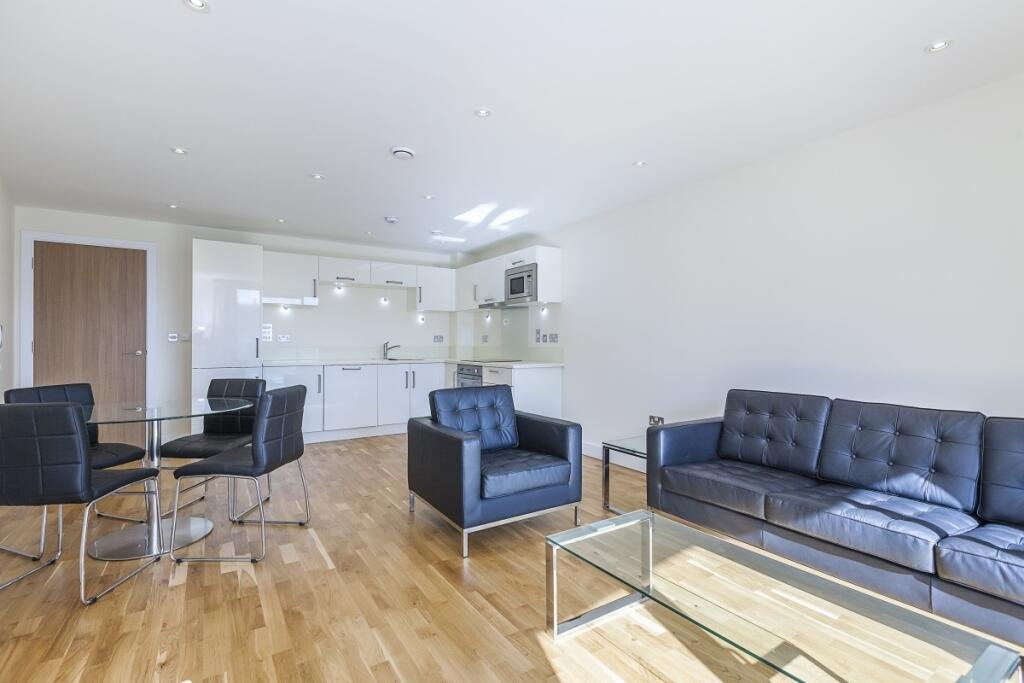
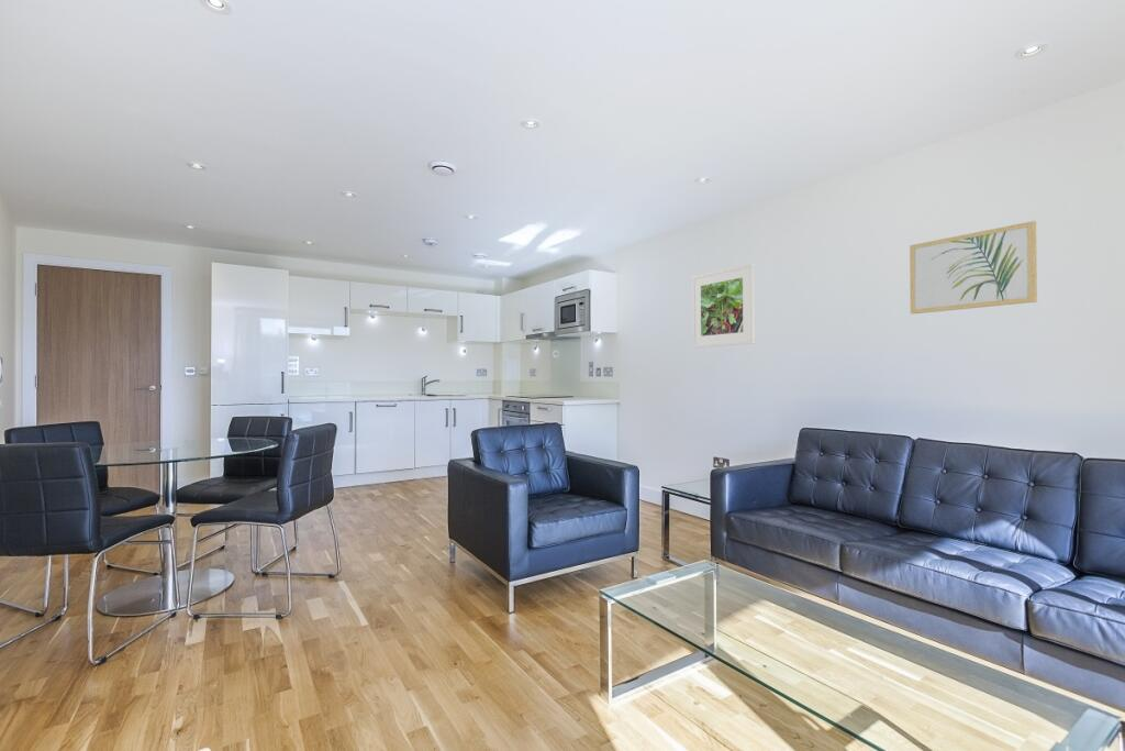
+ wall art (968, 270)
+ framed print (721, 308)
